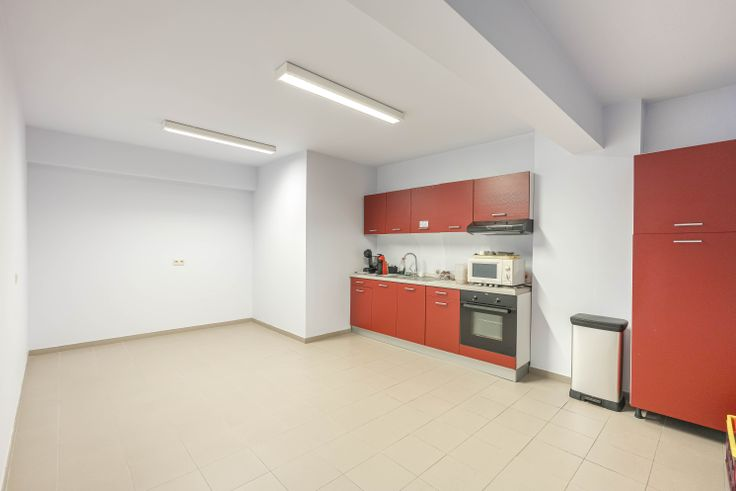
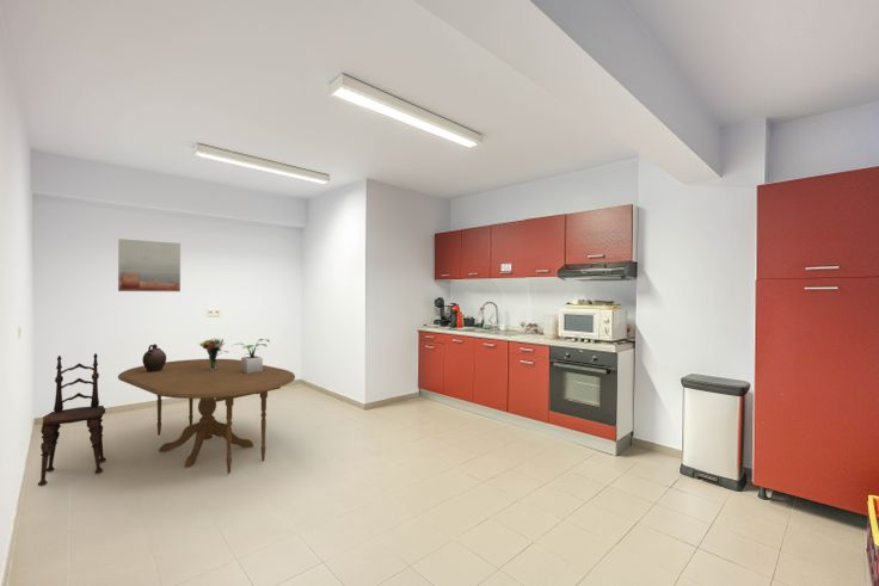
+ bouquet (214, 353)
+ wall art (150, 266)
+ potted plant (253, 354)
+ dining chair (74, 414)
+ dining table (207, 411)
+ ceramic jug (154, 357)
